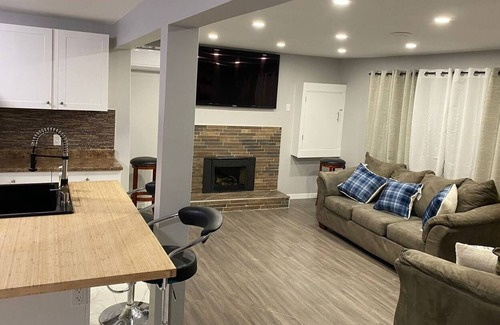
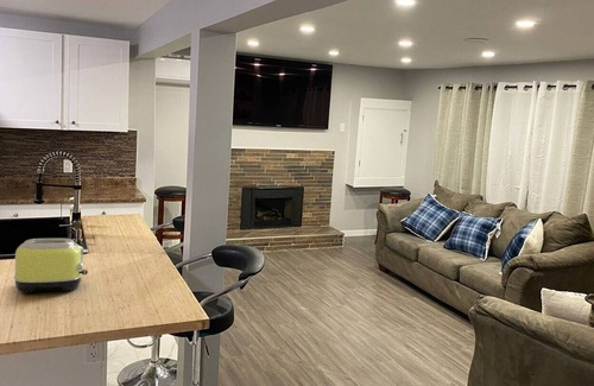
+ toaster (51, 264)
